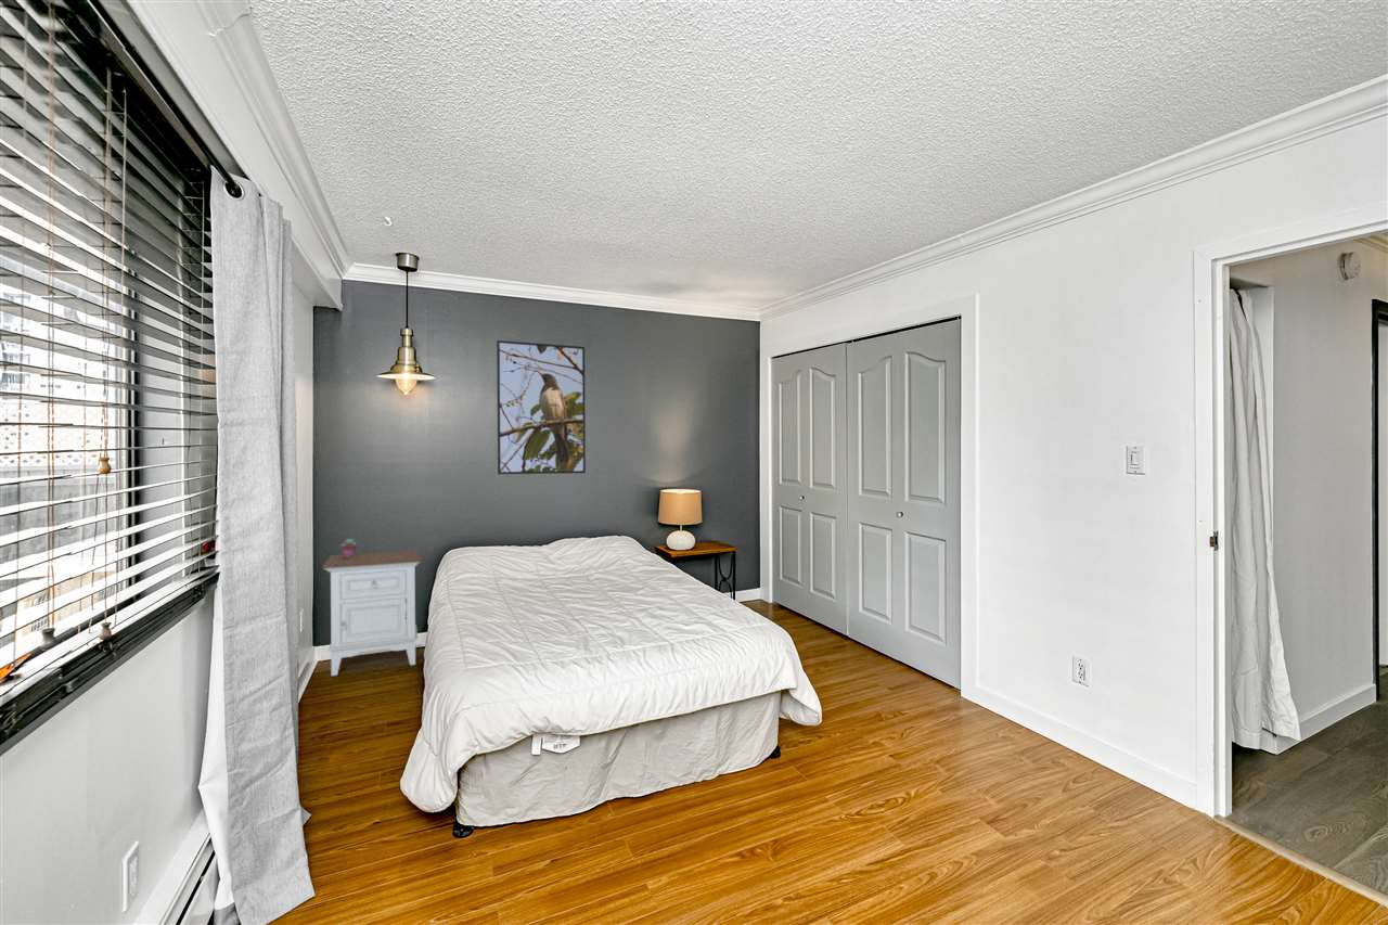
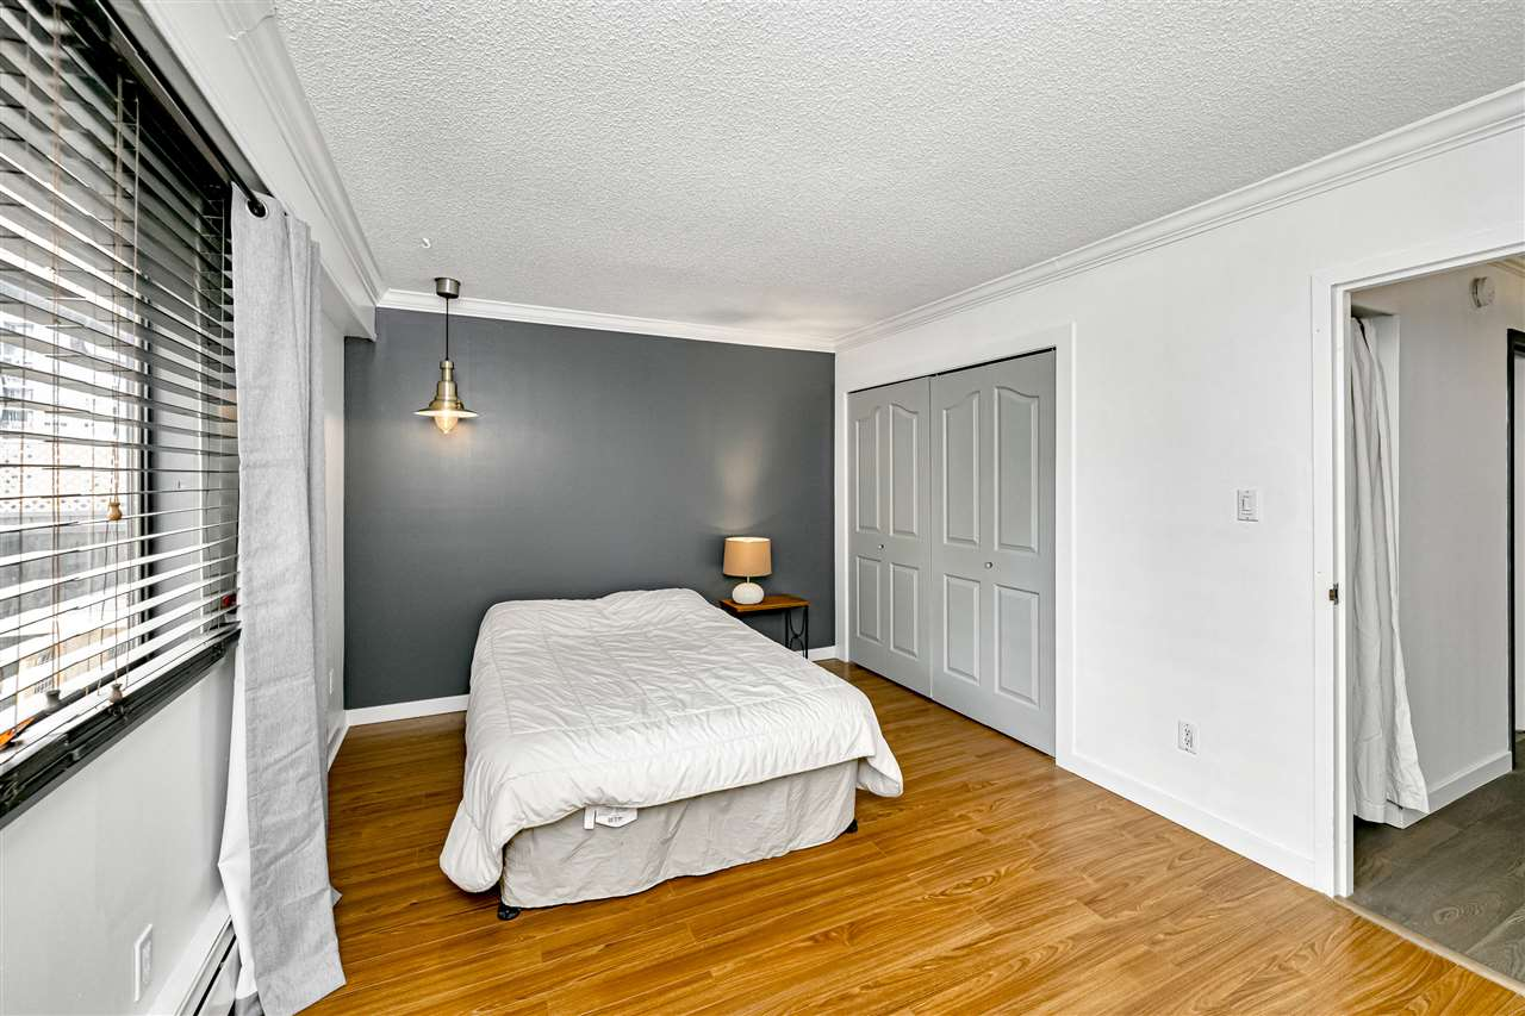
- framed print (542, 409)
- nightstand (374, 609)
- potted succulent (348, 548)
